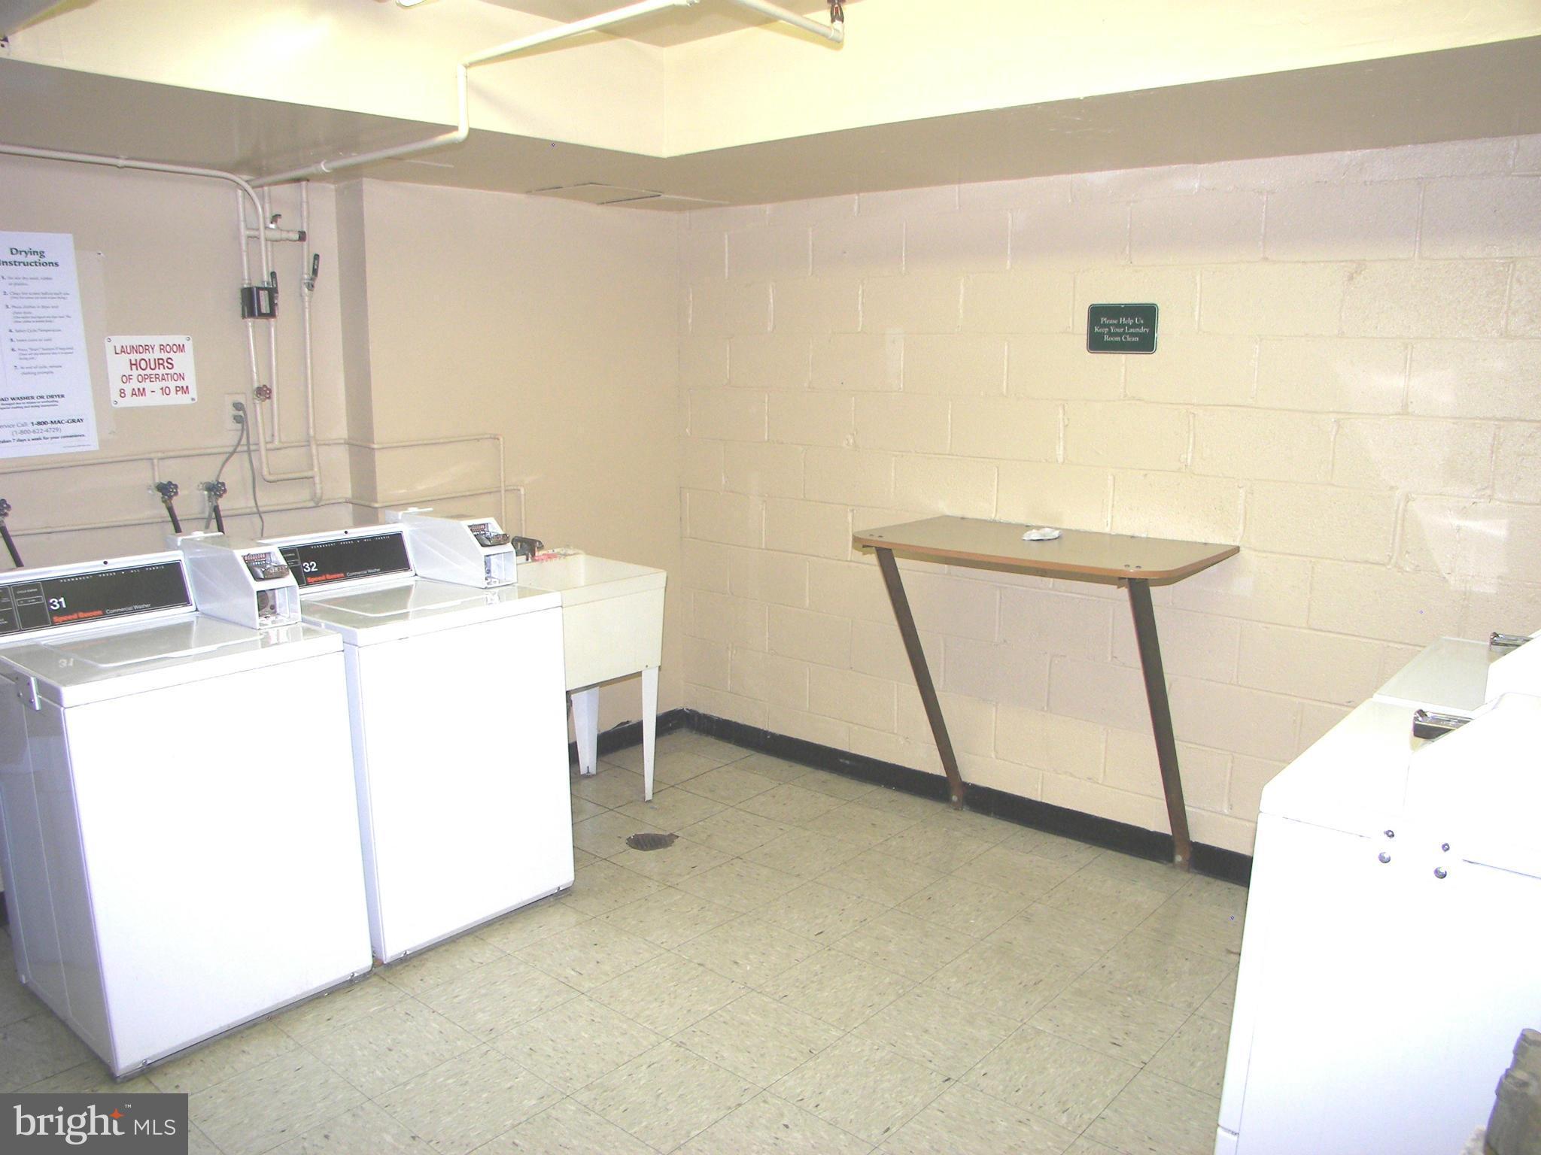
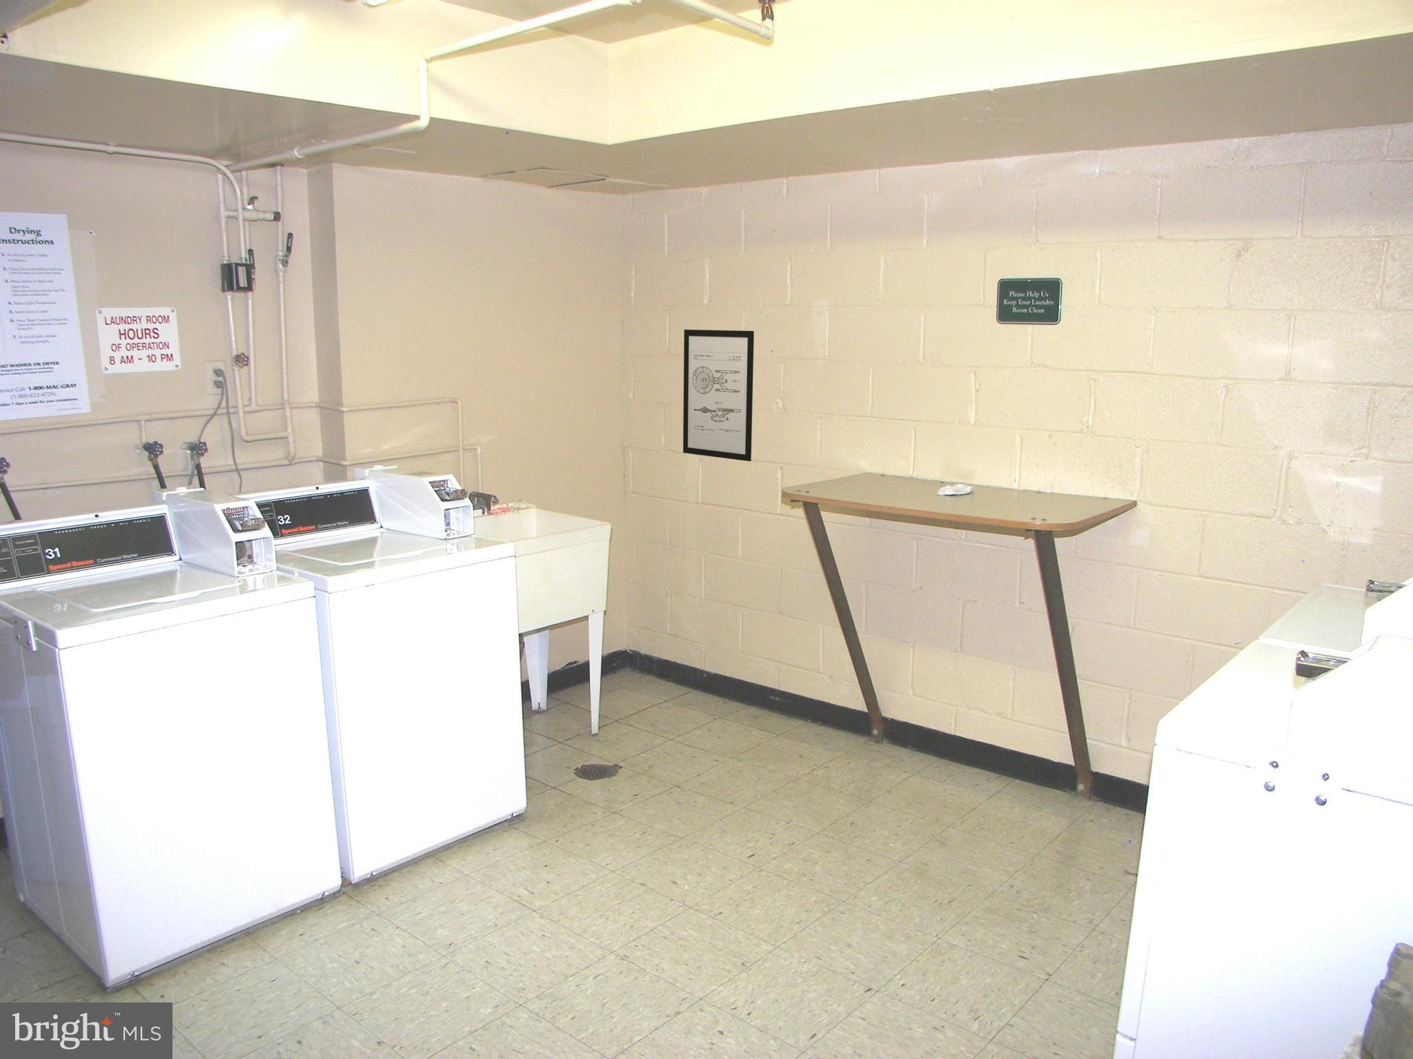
+ wall art (717, 394)
